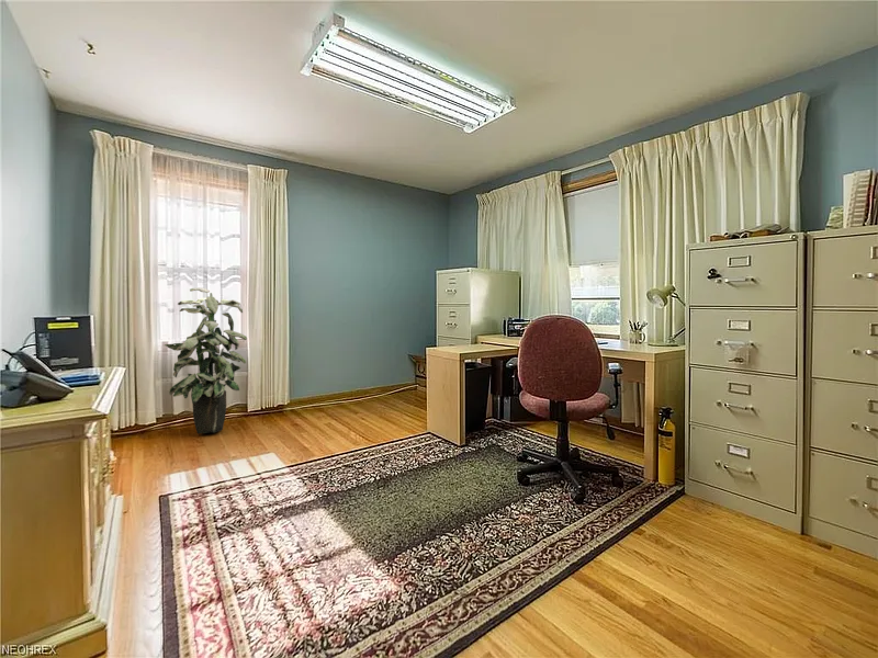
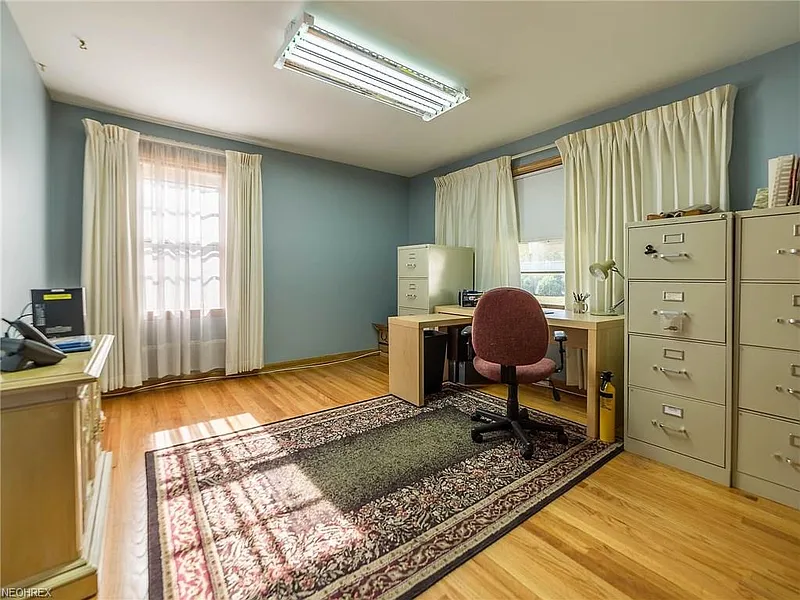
- indoor plant (206, 360)
